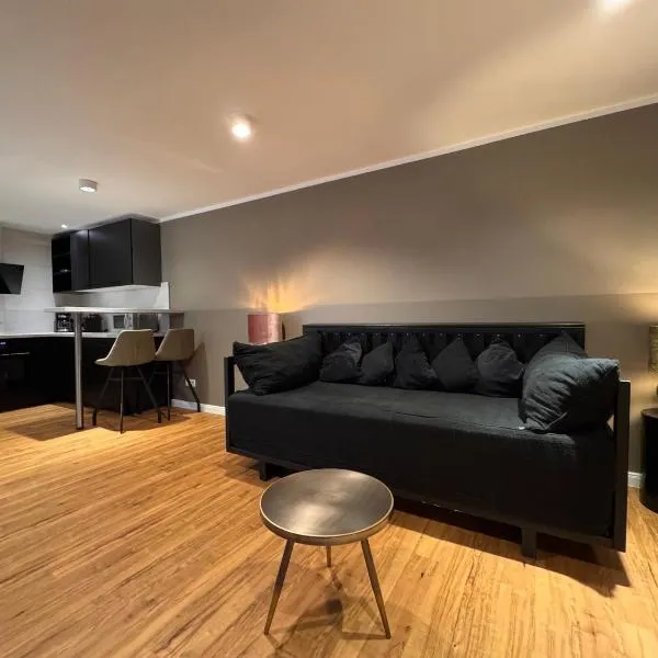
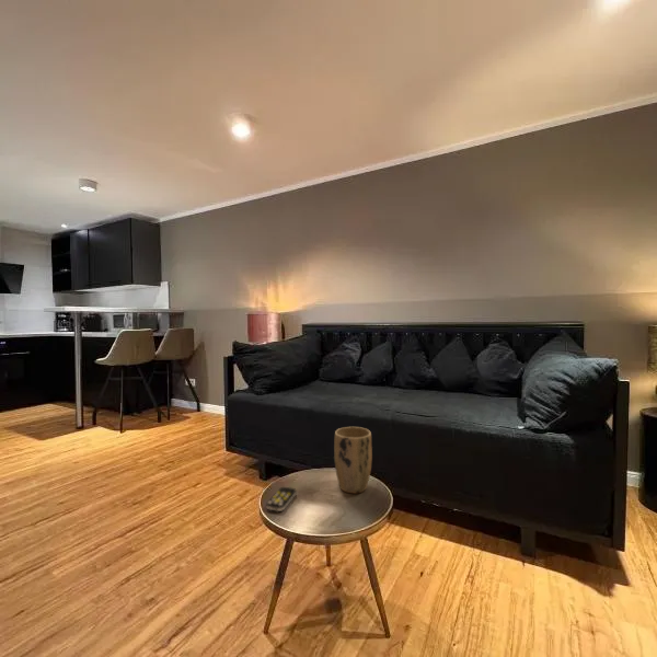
+ plant pot (353, 459)
+ remote control (281, 497)
